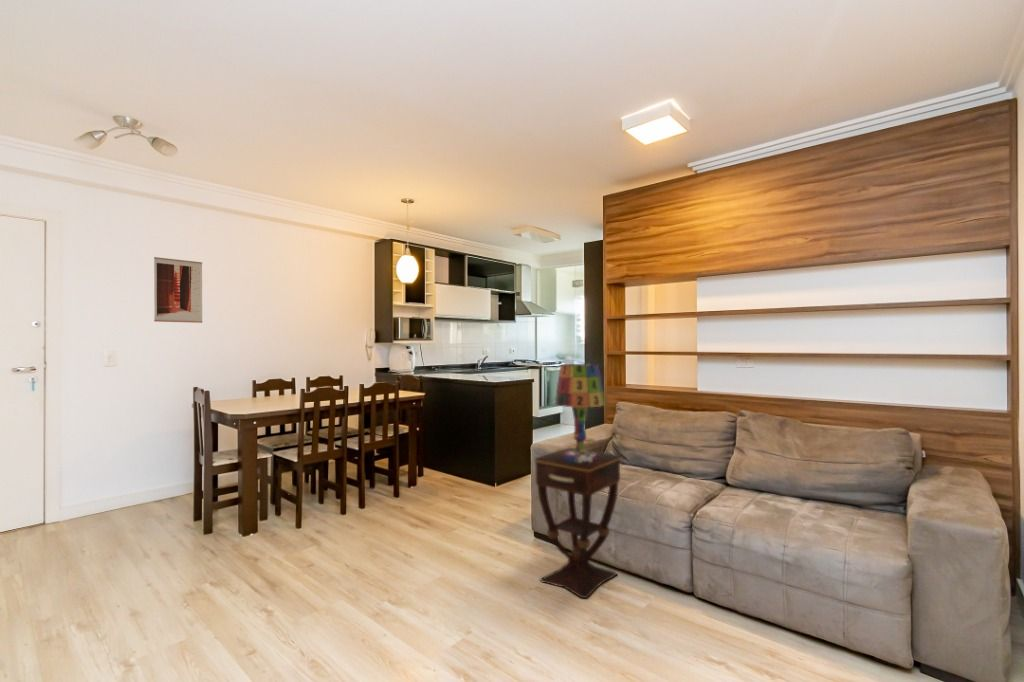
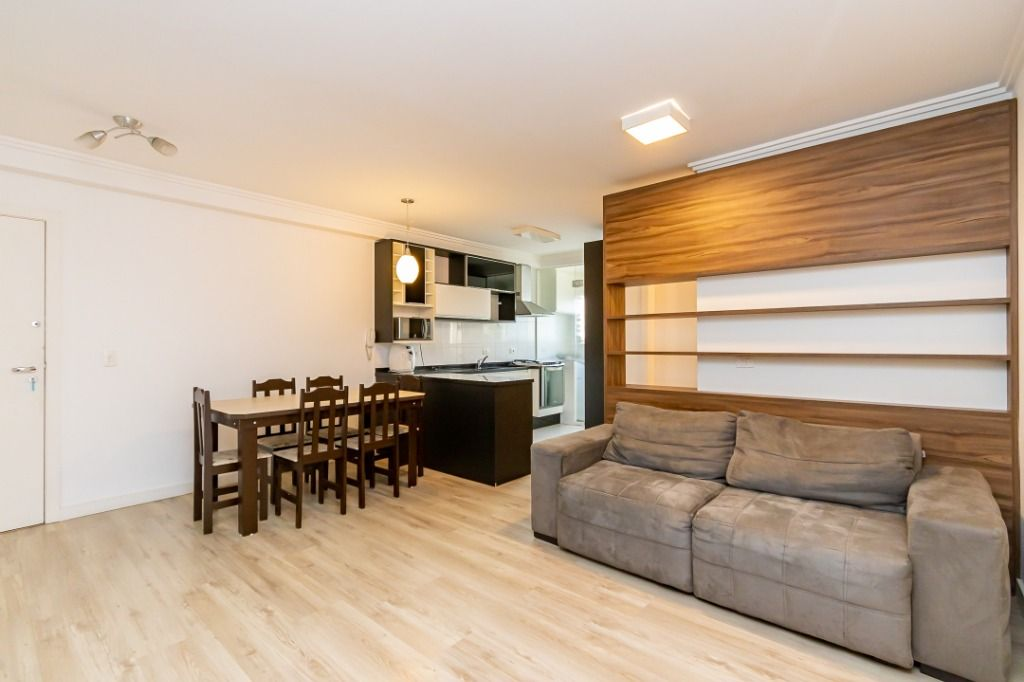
- wall art (179, 290)
- table lamp (579, 411)
- side table (576, 516)
